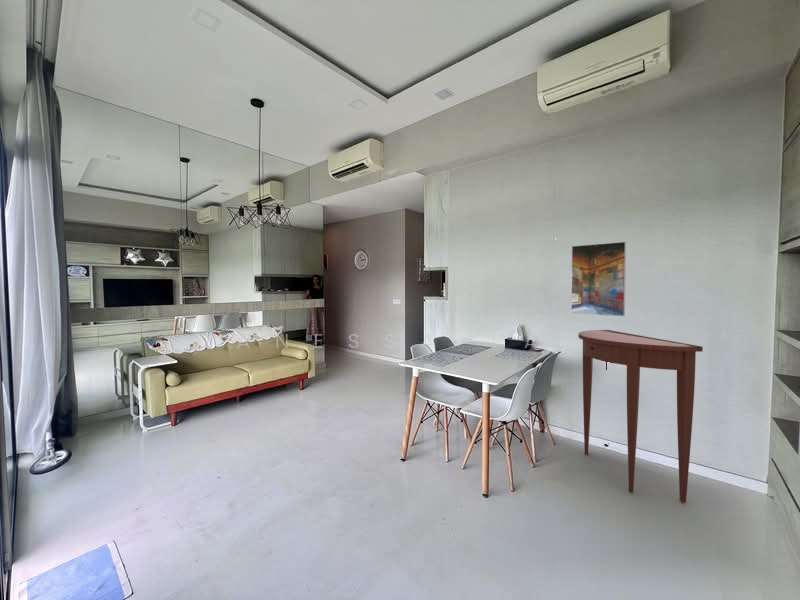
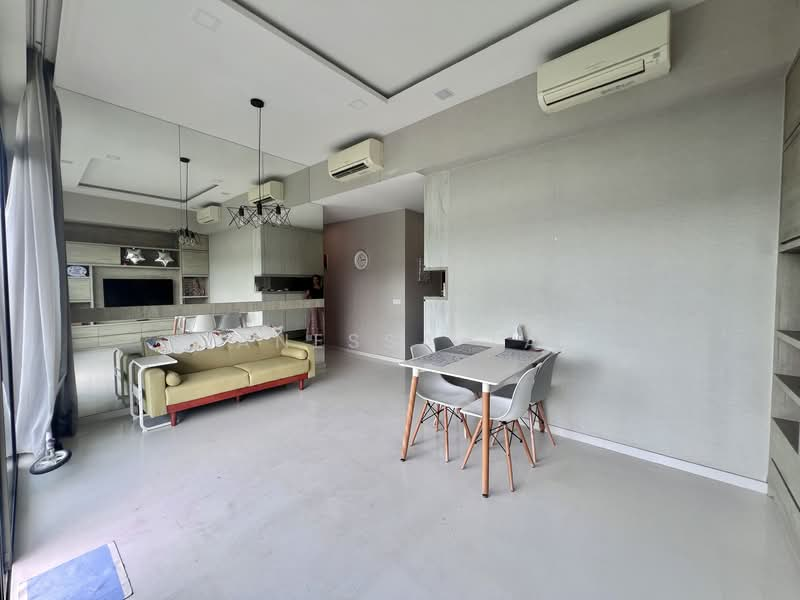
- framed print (597, 279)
- console table (633, 403)
